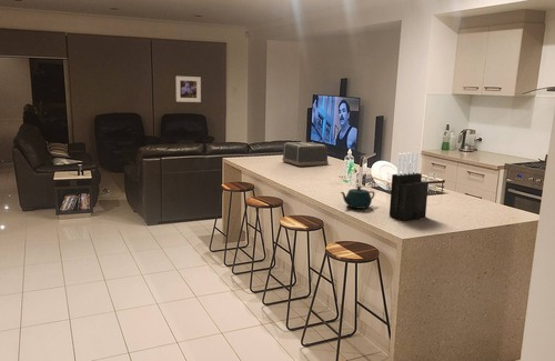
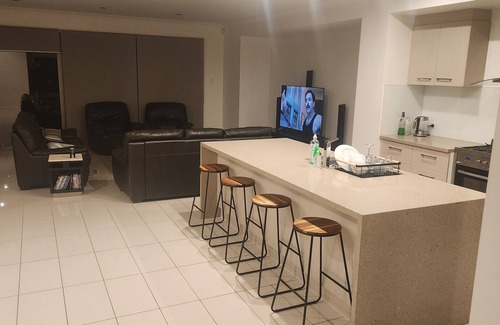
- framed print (188, 89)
- knife block (411, 185)
- toaster (303, 152)
- teapot (357, 197)
